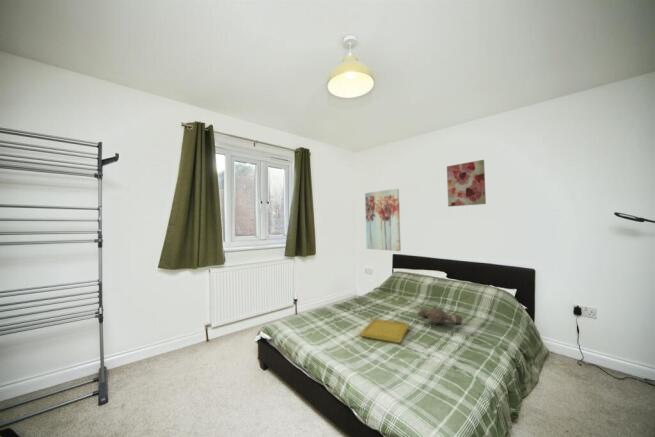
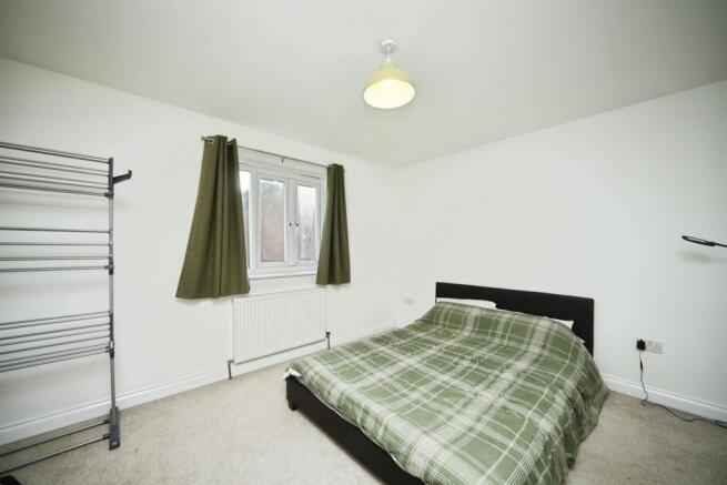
- serving tray (385, 329)
- wall art (381, 220)
- stuffed bear (437, 314)
- wall art (465, 184)
